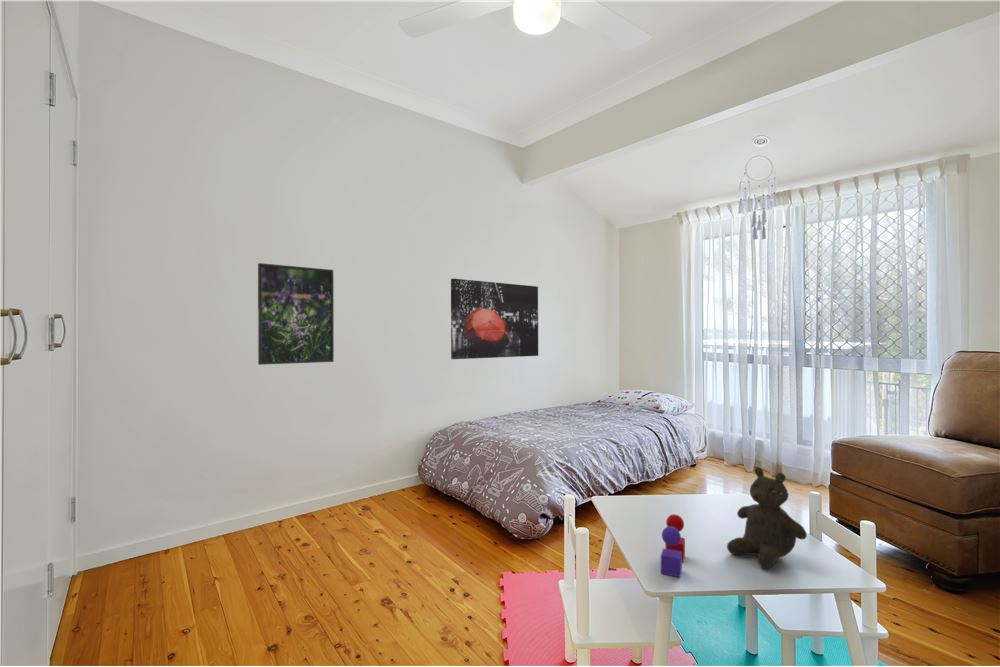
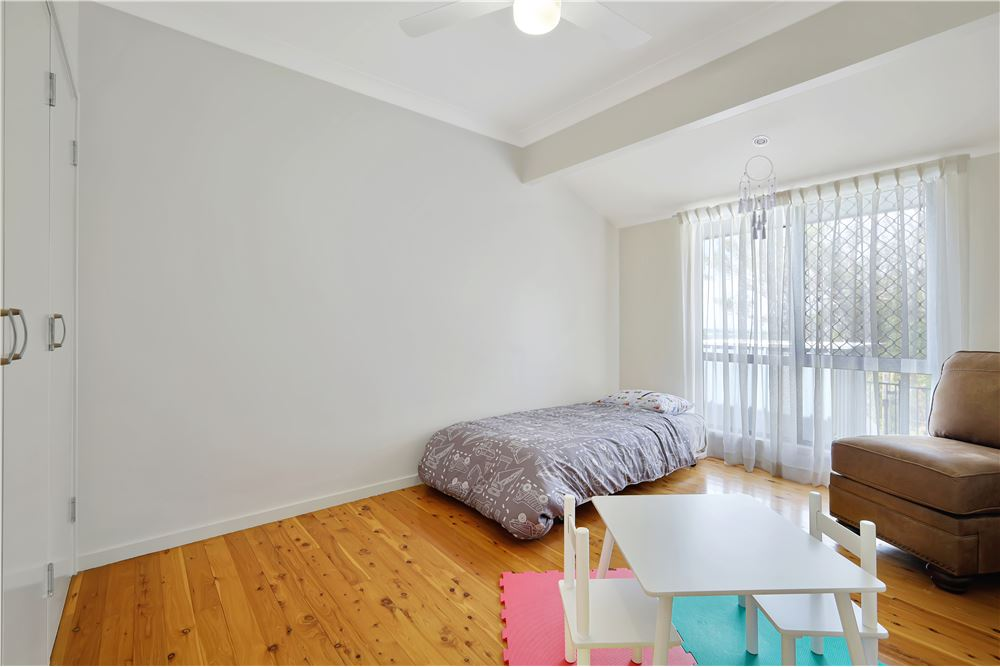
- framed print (297, 314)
- teddy bear (762, 514)
- toy blocks (673, 542)
- wall art (497, 320)
